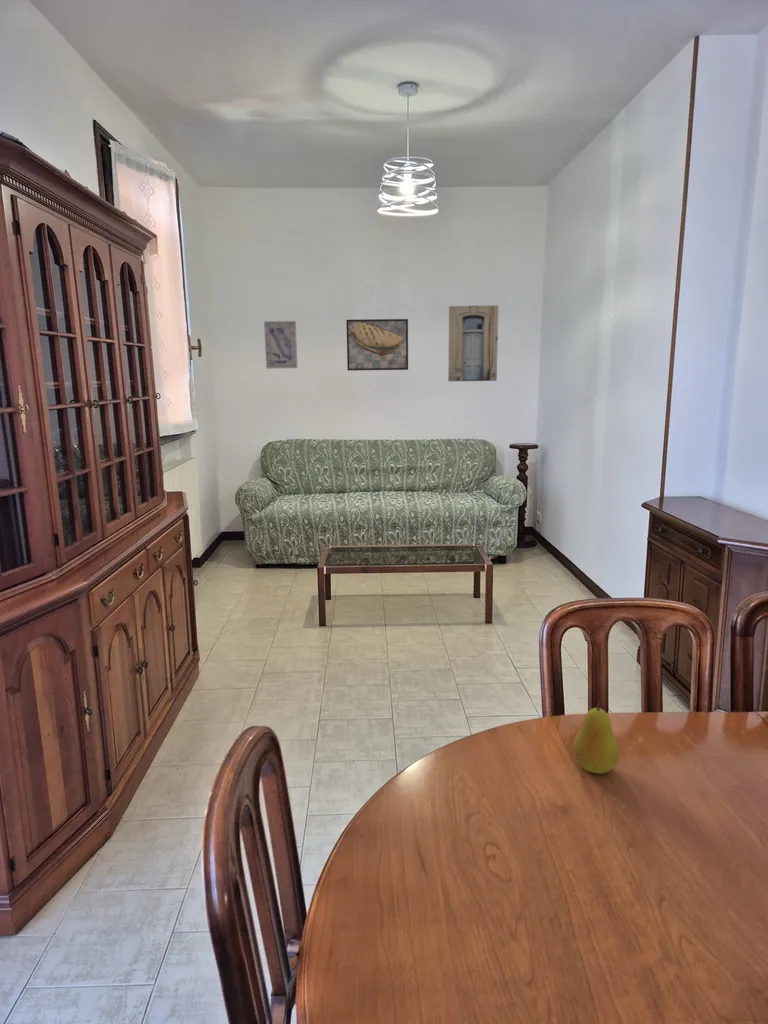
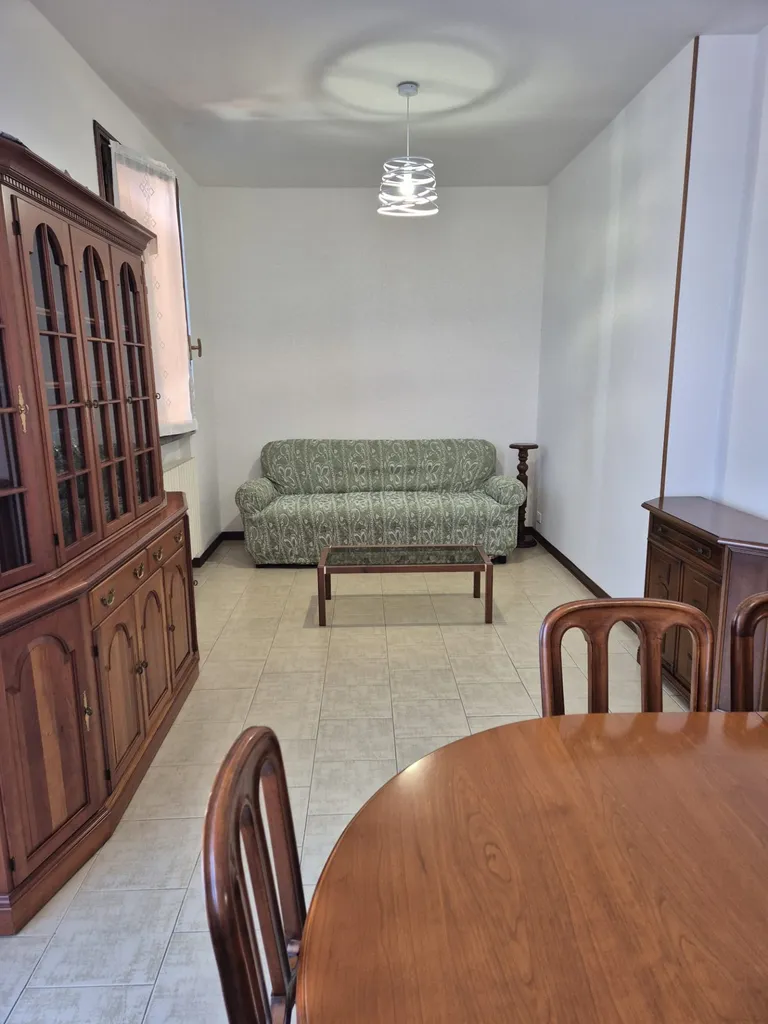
- fruit (596, 734)
- wall art (473, 344)
- wall art (280, 344)
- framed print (377, 344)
